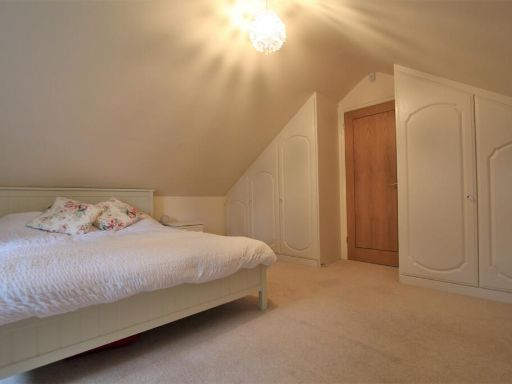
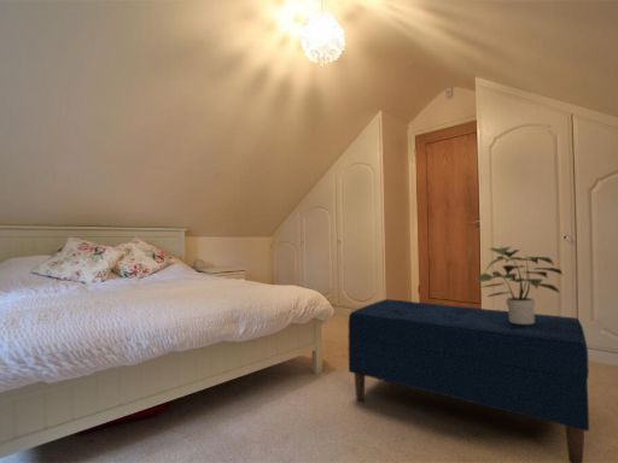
+ bench (457, 361)
+ potted plant (520, 283)
